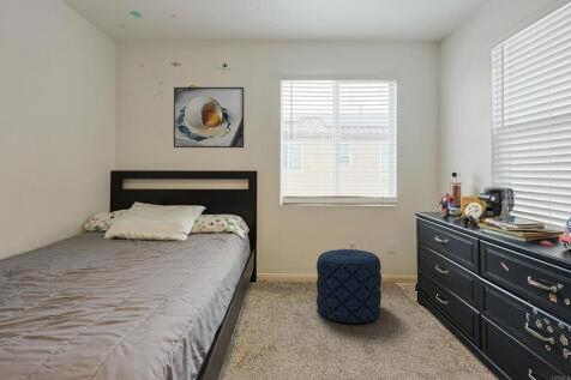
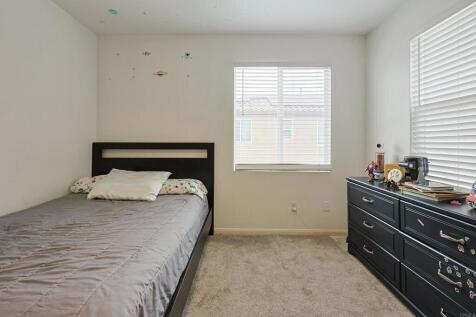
- pouf (348, 281)
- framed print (209, 117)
